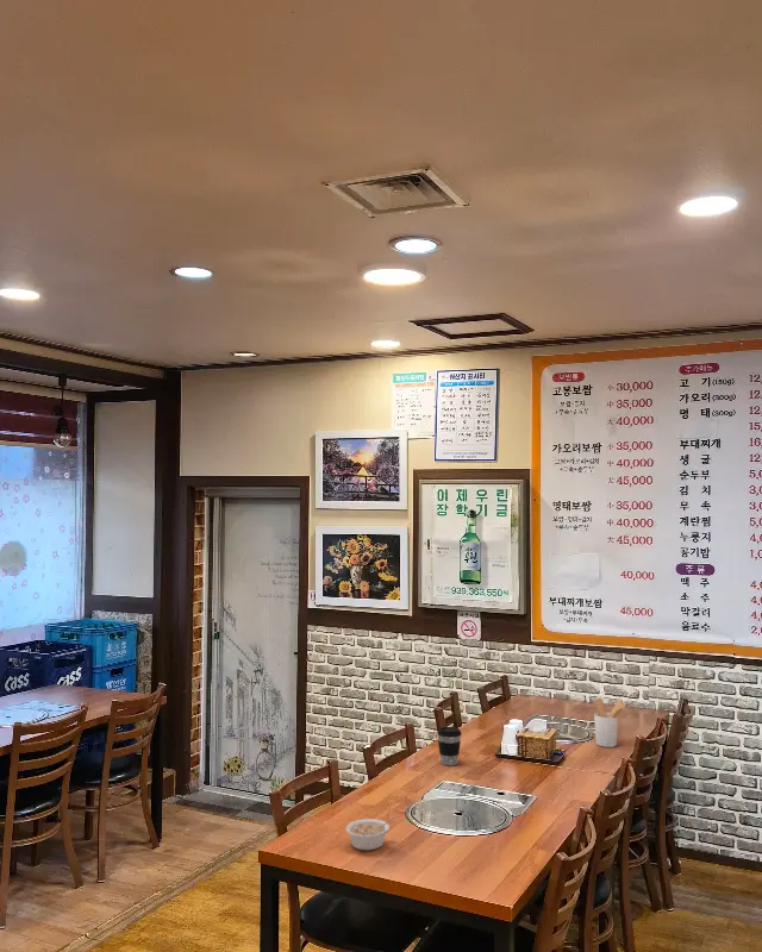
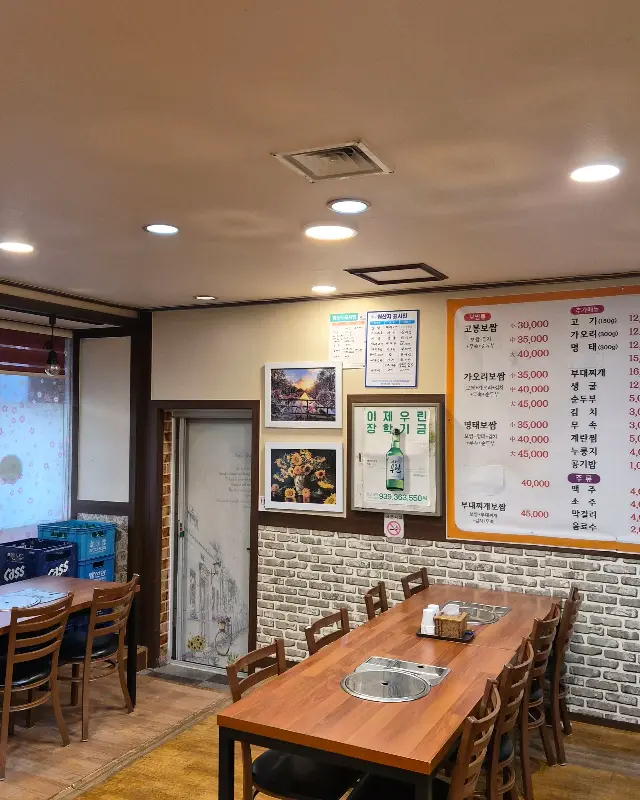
- coffee cup (449, 746)
- utensil holder (611, 721)
- legume (368, 833)
